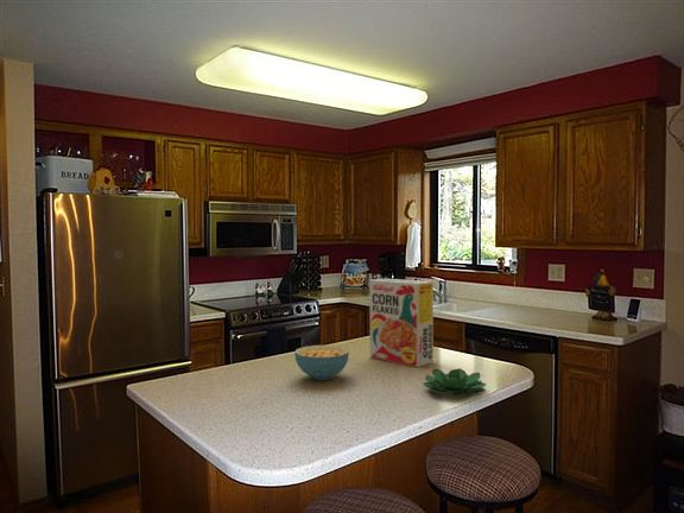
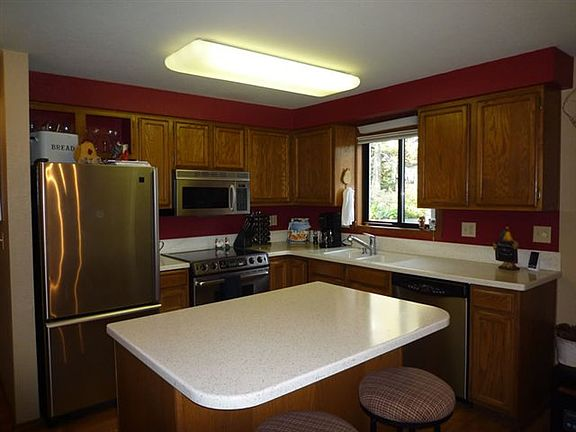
- succulent plant (454, 381)
- cereal bowl (322, 363)
- cereal box (400, 319)
